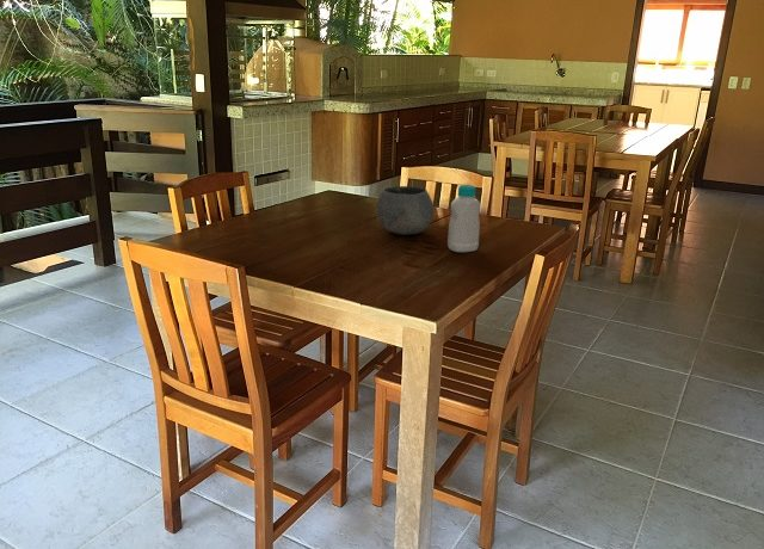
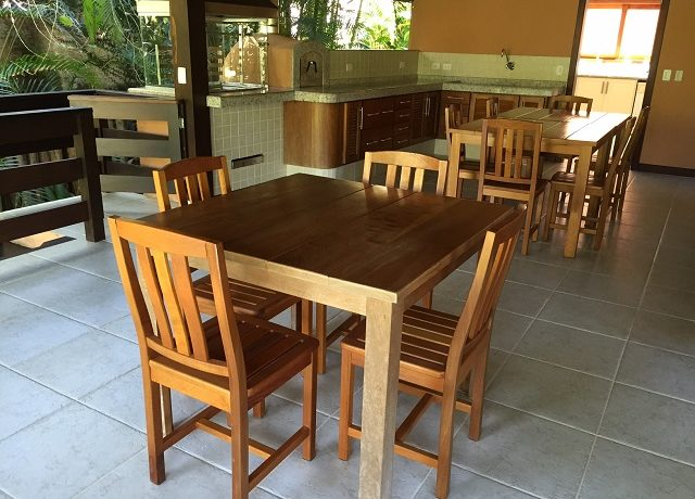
- bottle (464, 217)
- bowl (405, 211)
